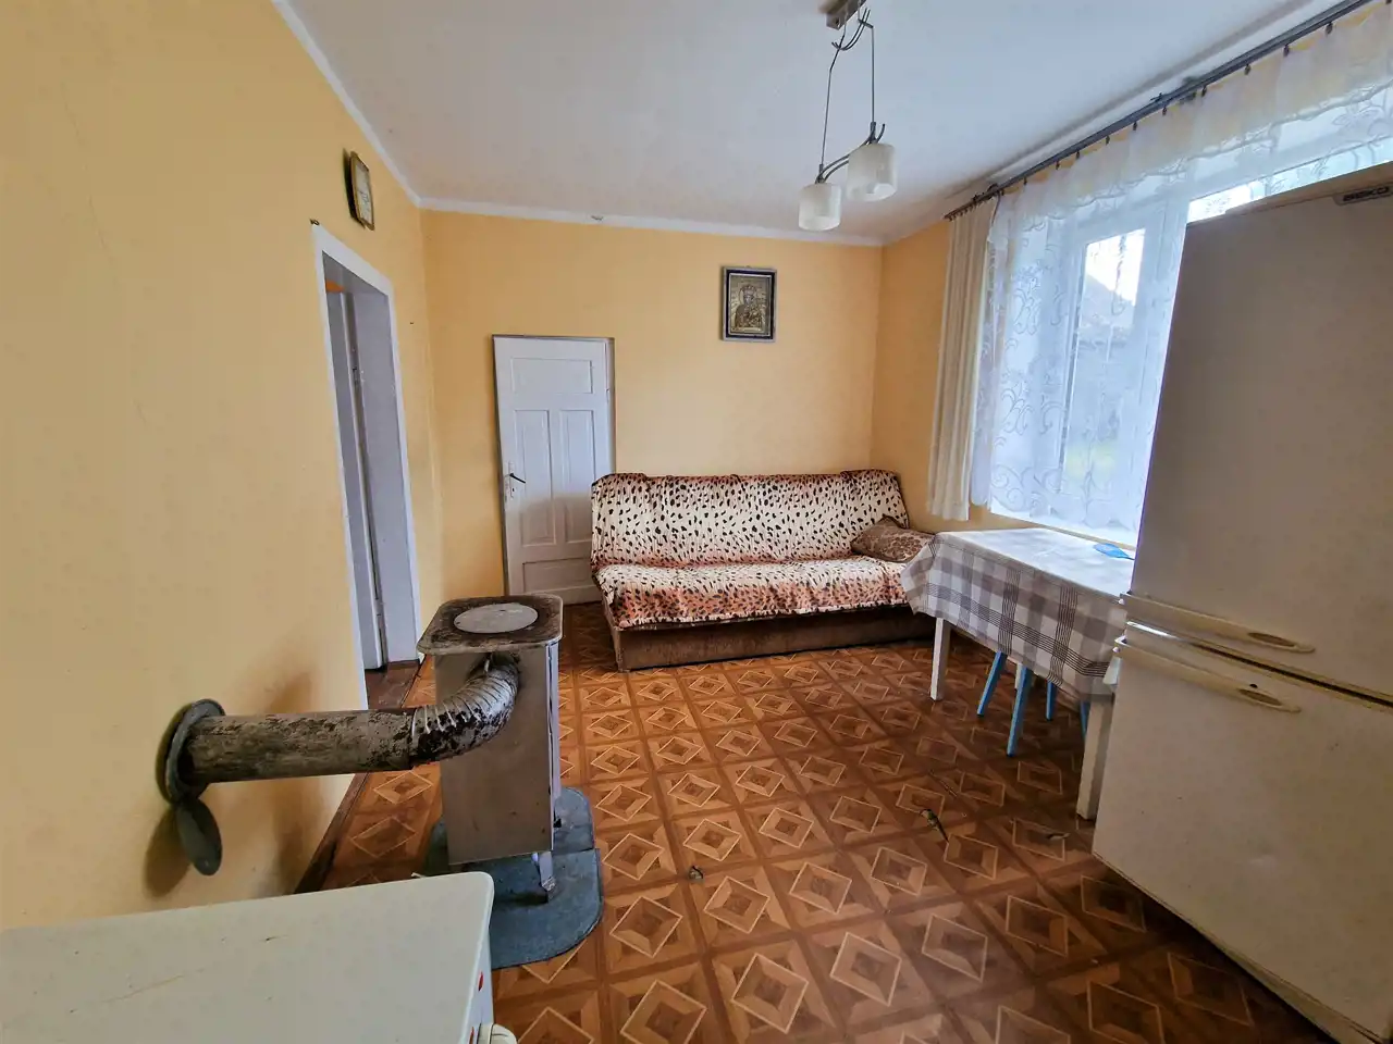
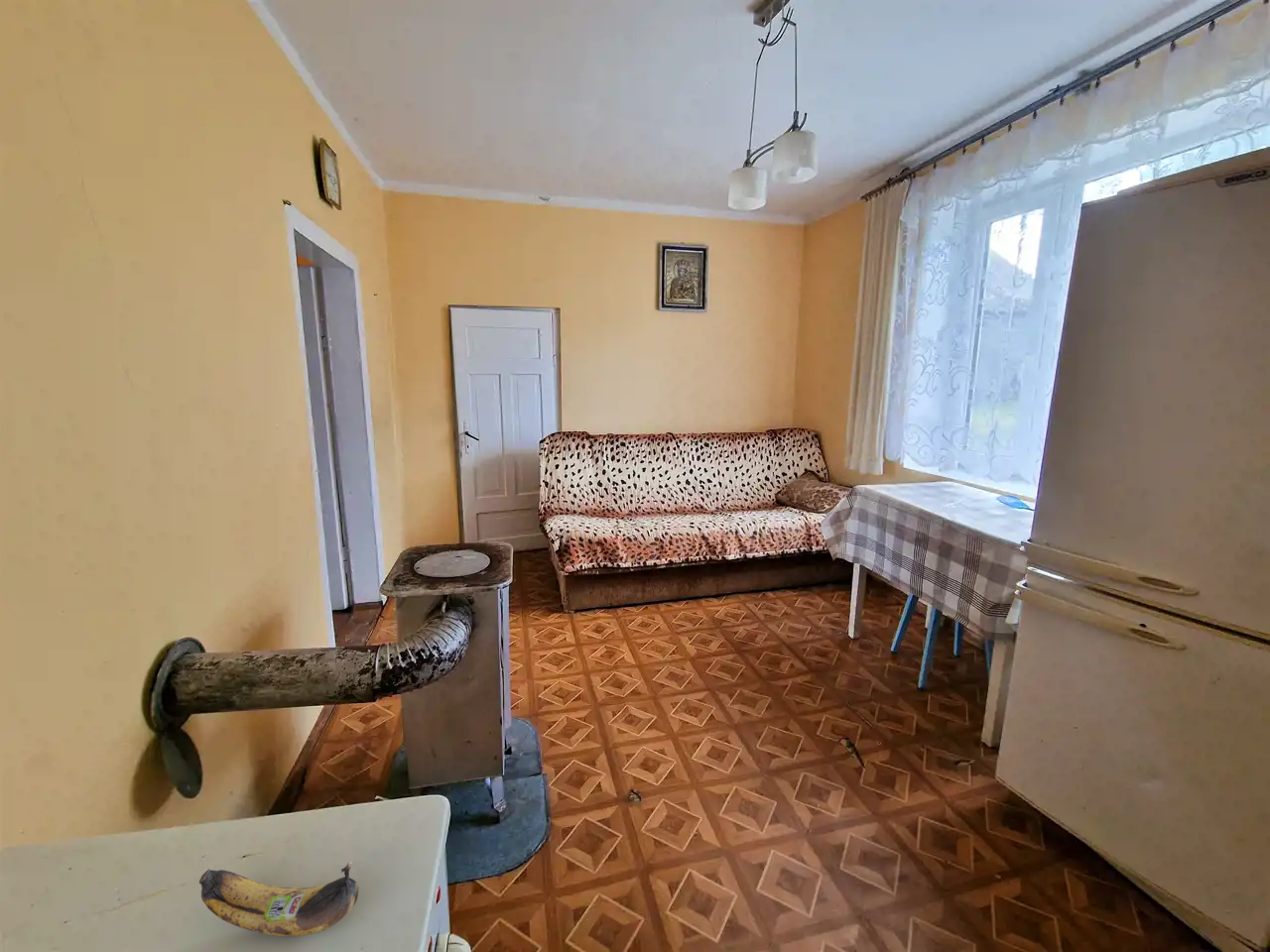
+ banana (280, 887)
